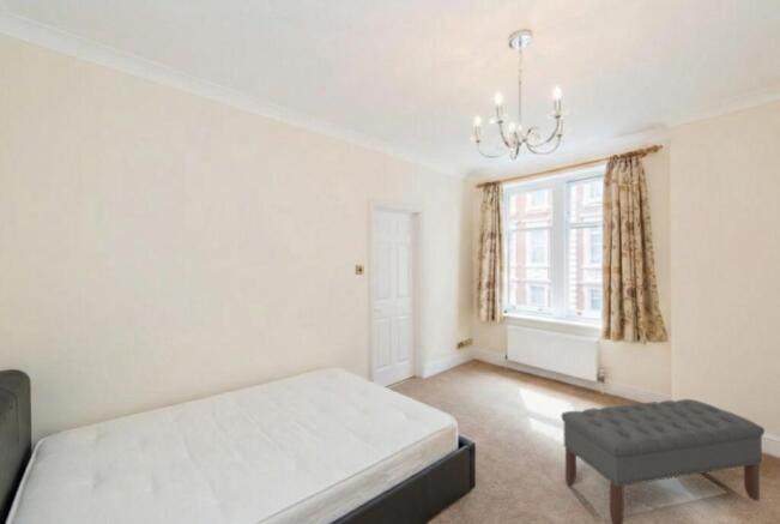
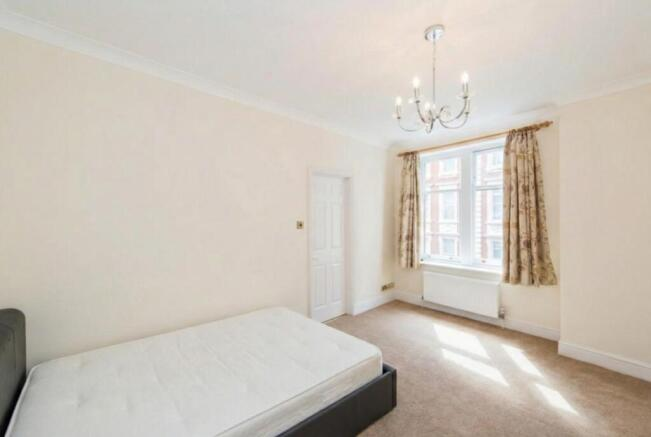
- bench (658, 452)
